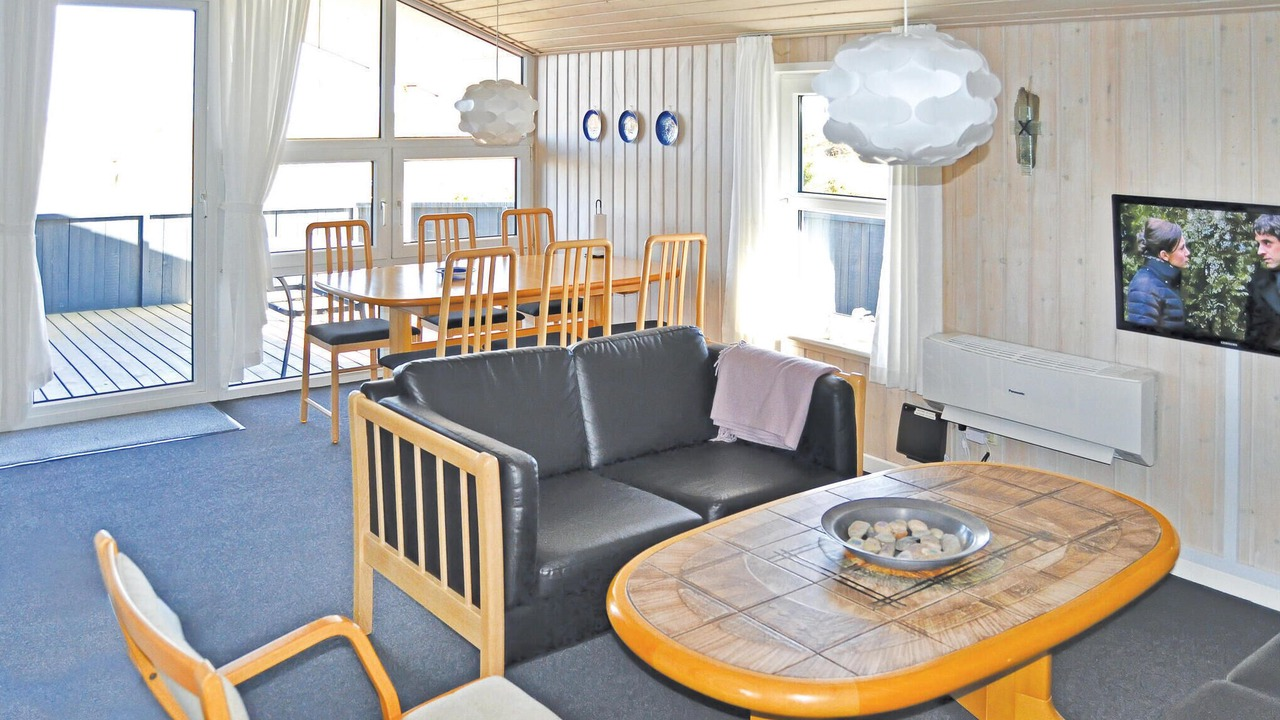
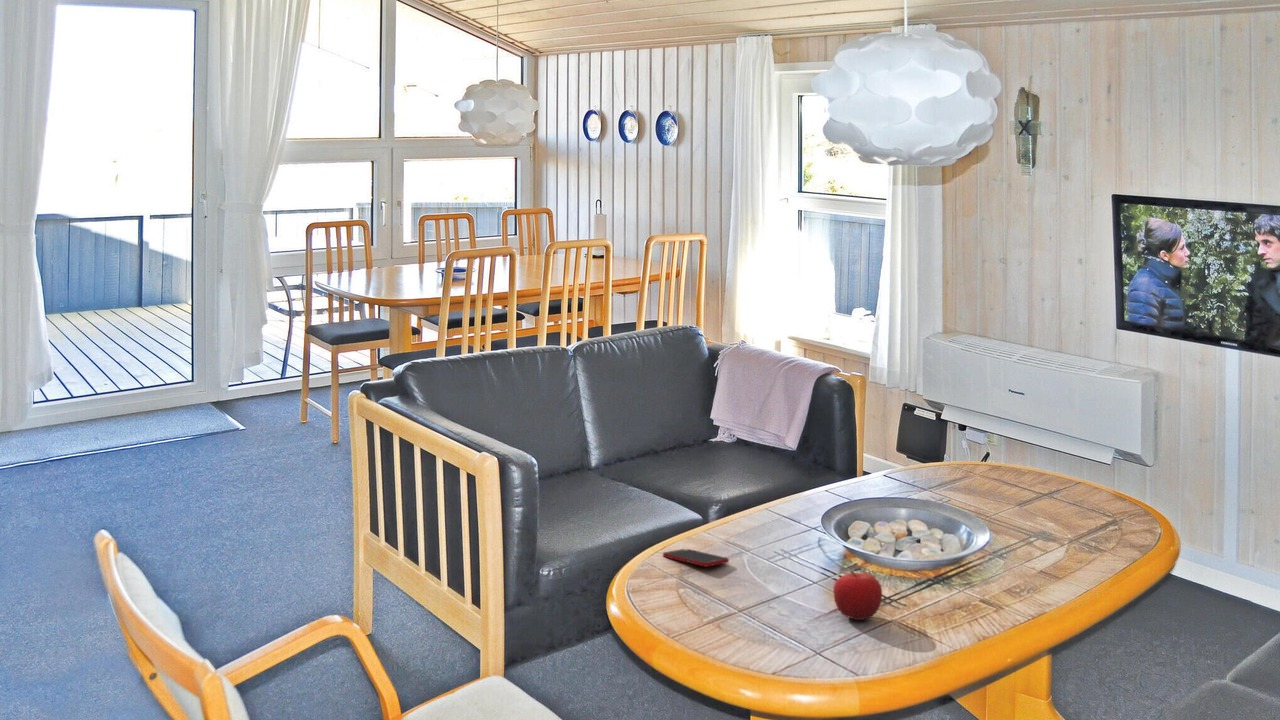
+ cell phone (695, 557)
+ fruit (857, 594)
